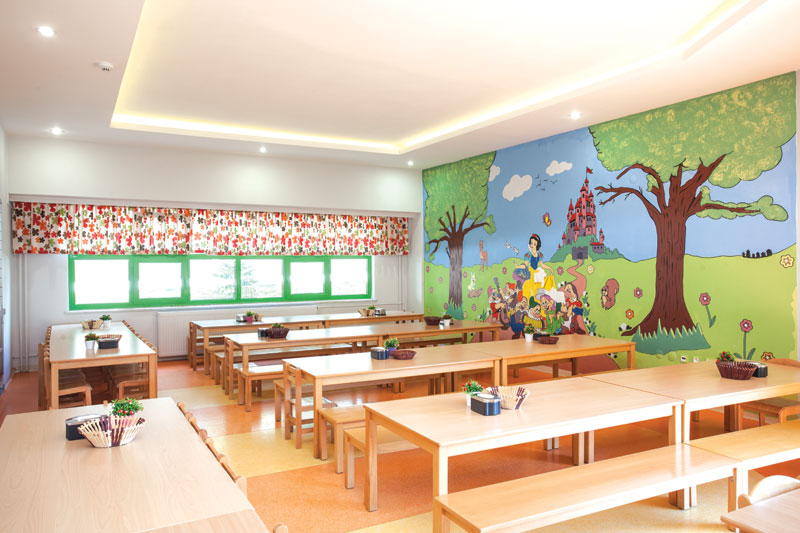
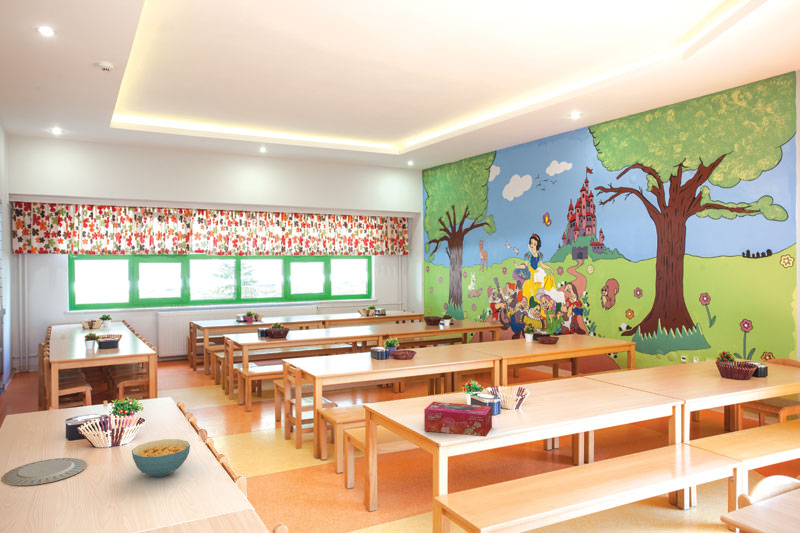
+ chinaware (45, 469)
+ tissue box (458, 418)
+ cereal bowl (161, 460)
